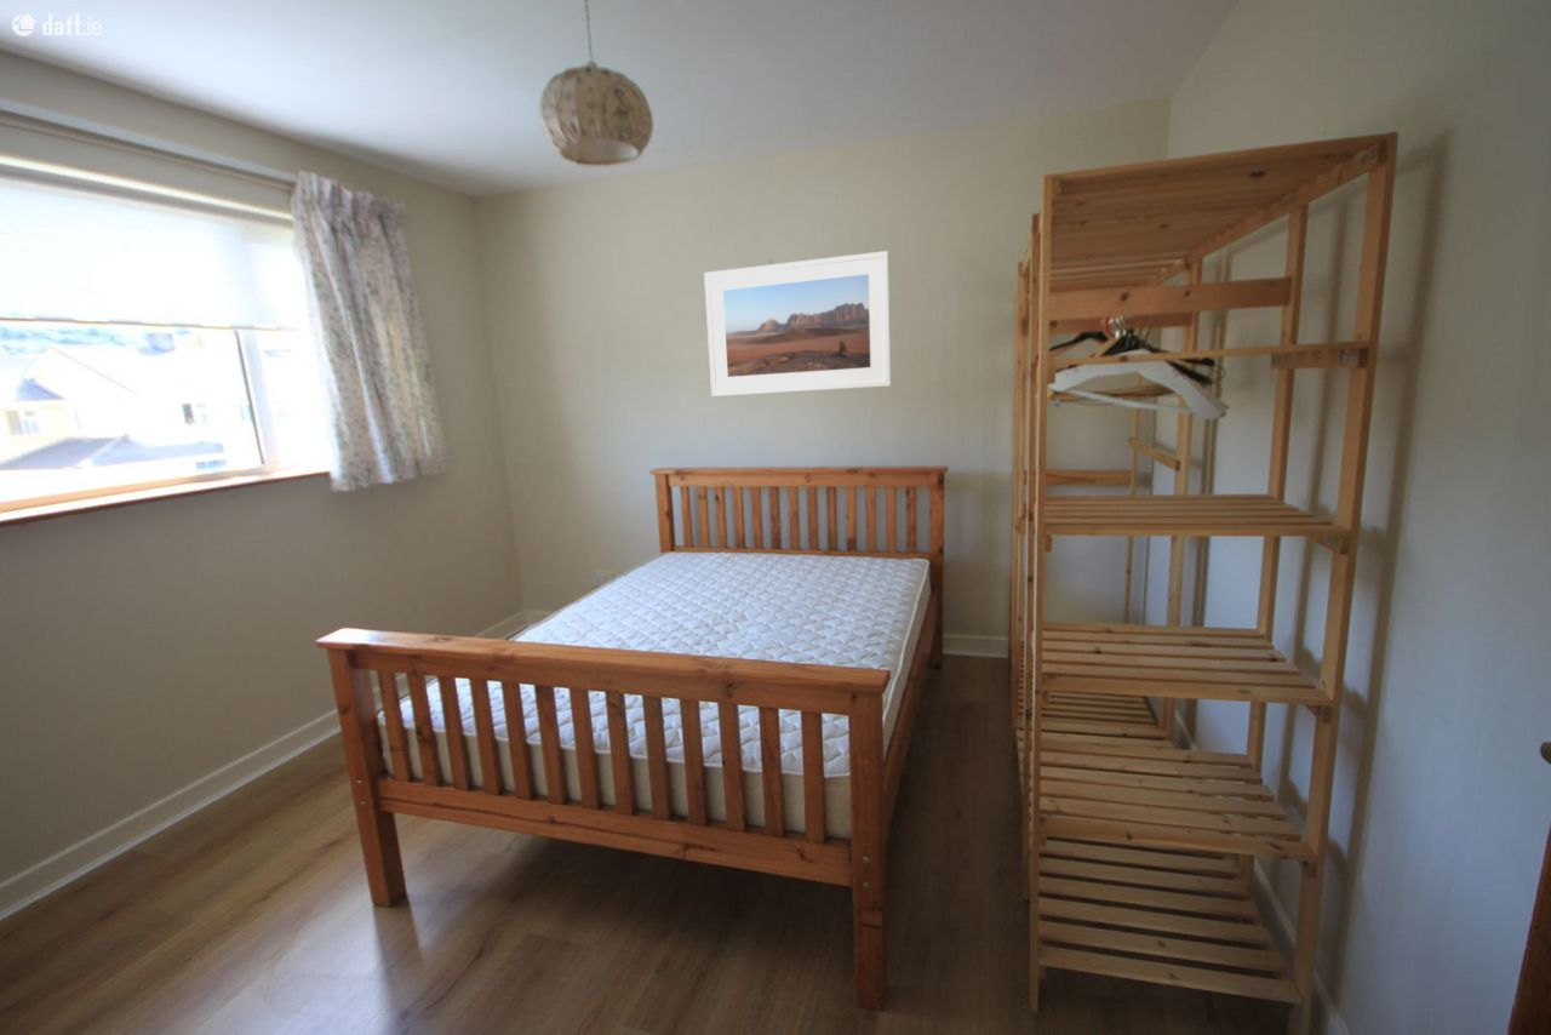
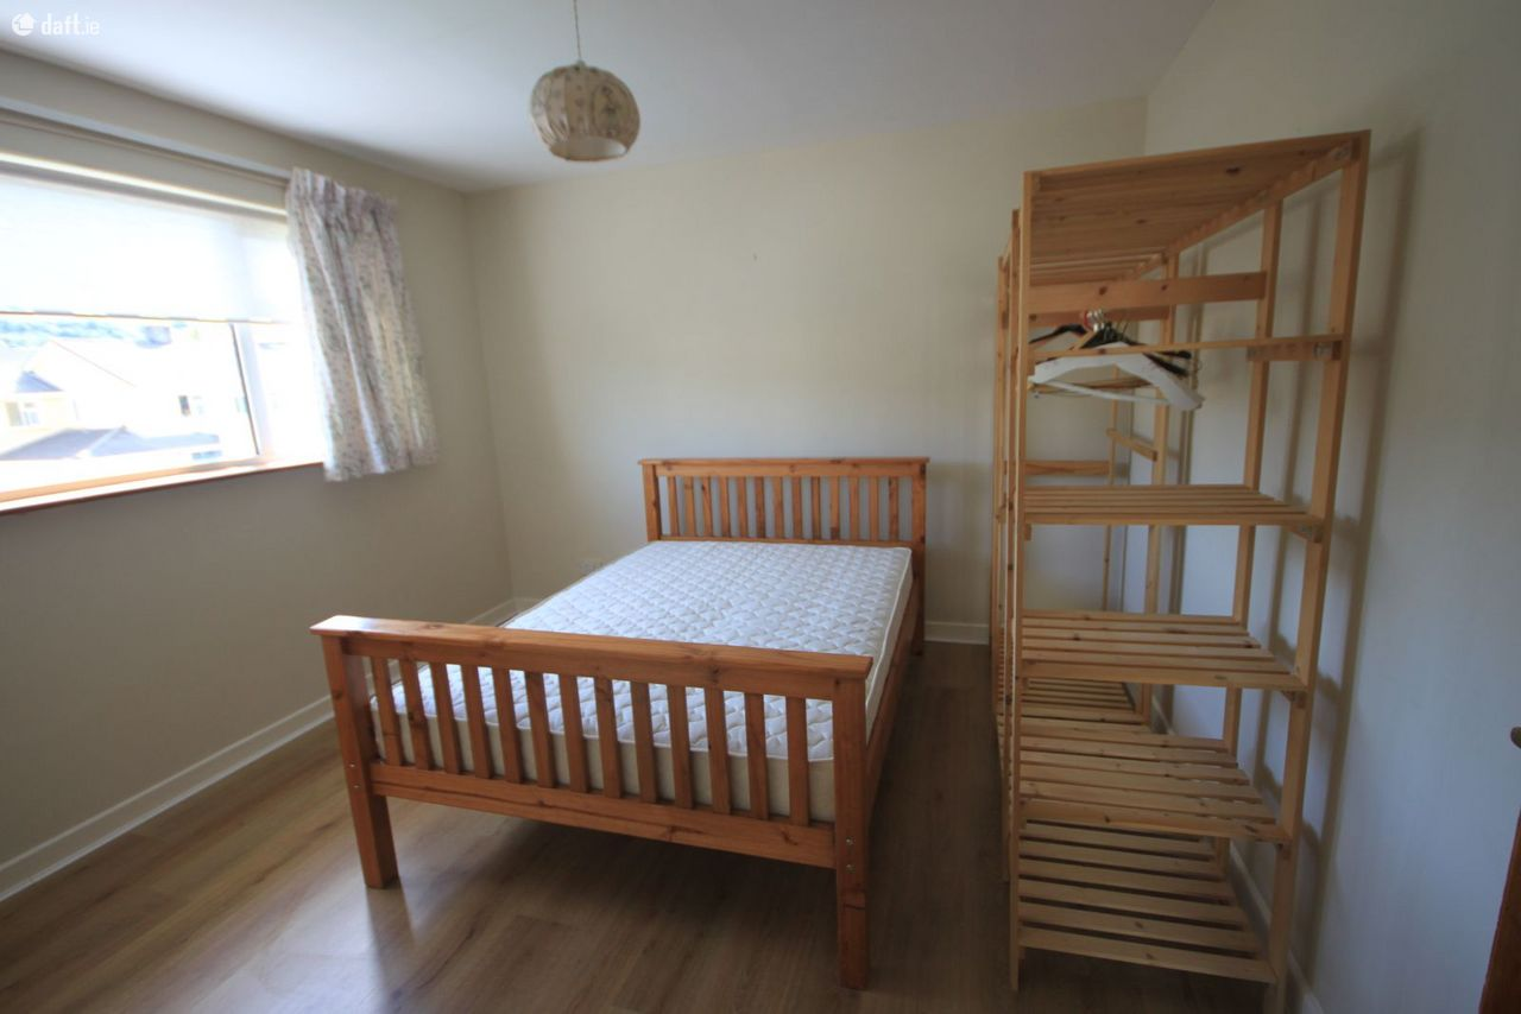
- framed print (795, 327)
